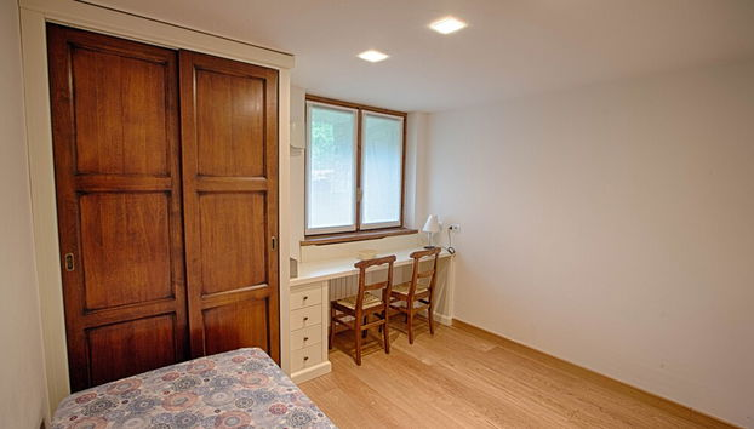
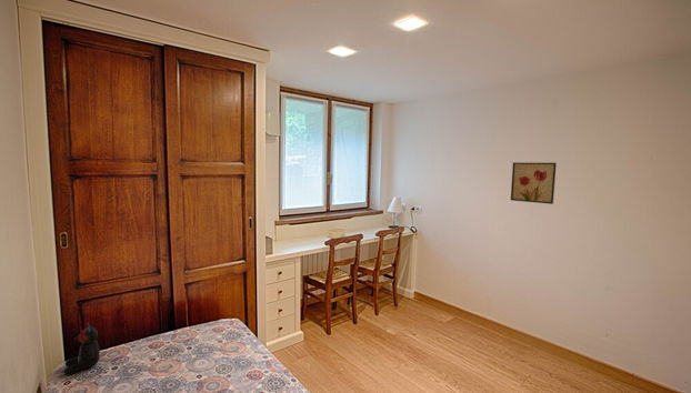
+ wall art (532, 182)
+ teddy bear (81, 345)
